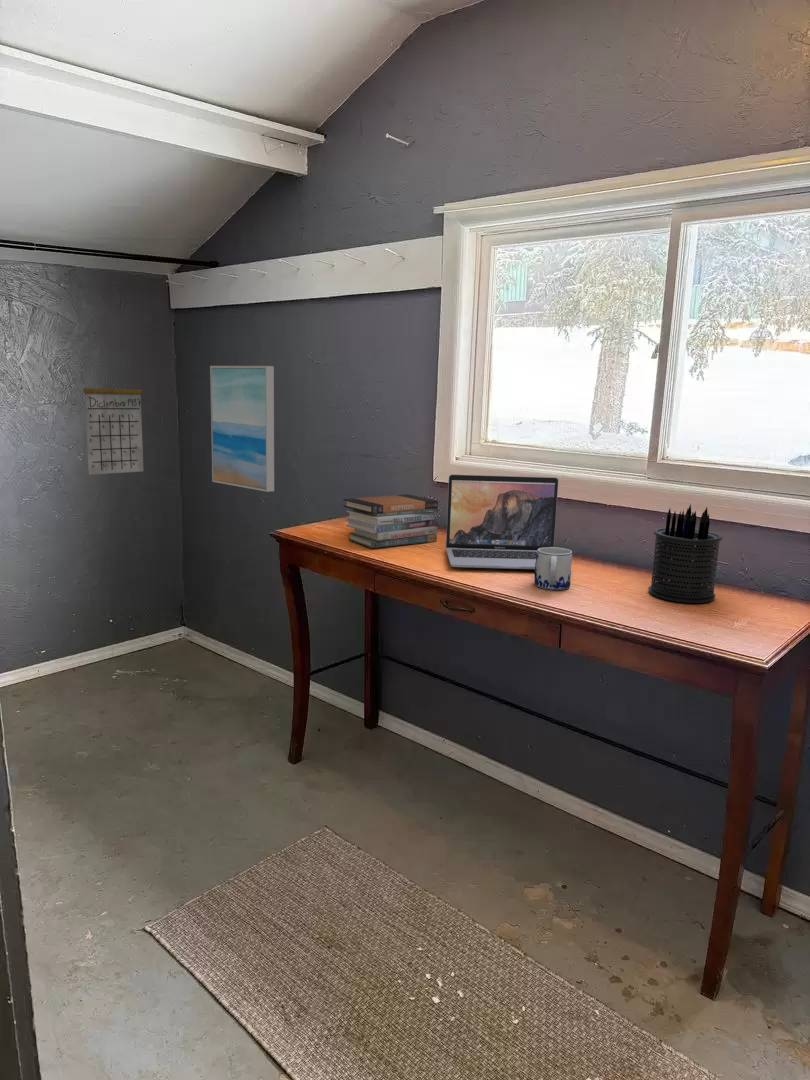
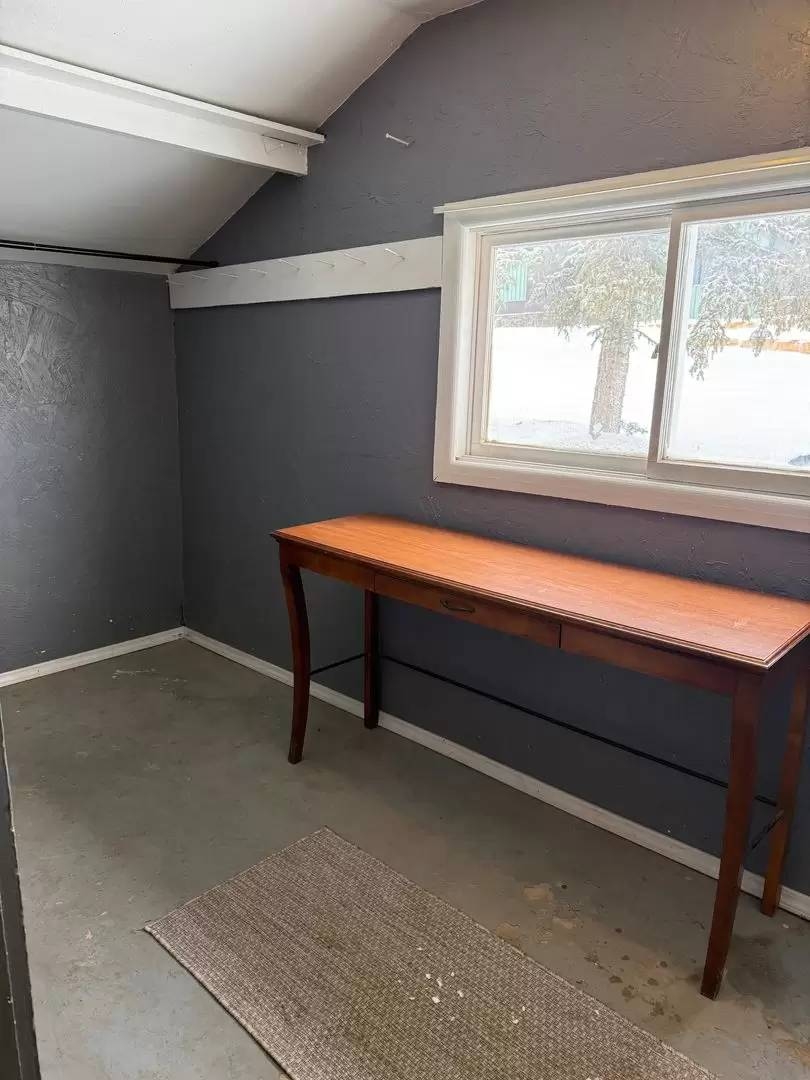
- mug (553, 569)
- pen holder (686, 549)
- book stack (391, 520)
- laptop (506, 521)
- calendar (114, 421)
- wall art (241, 427)
